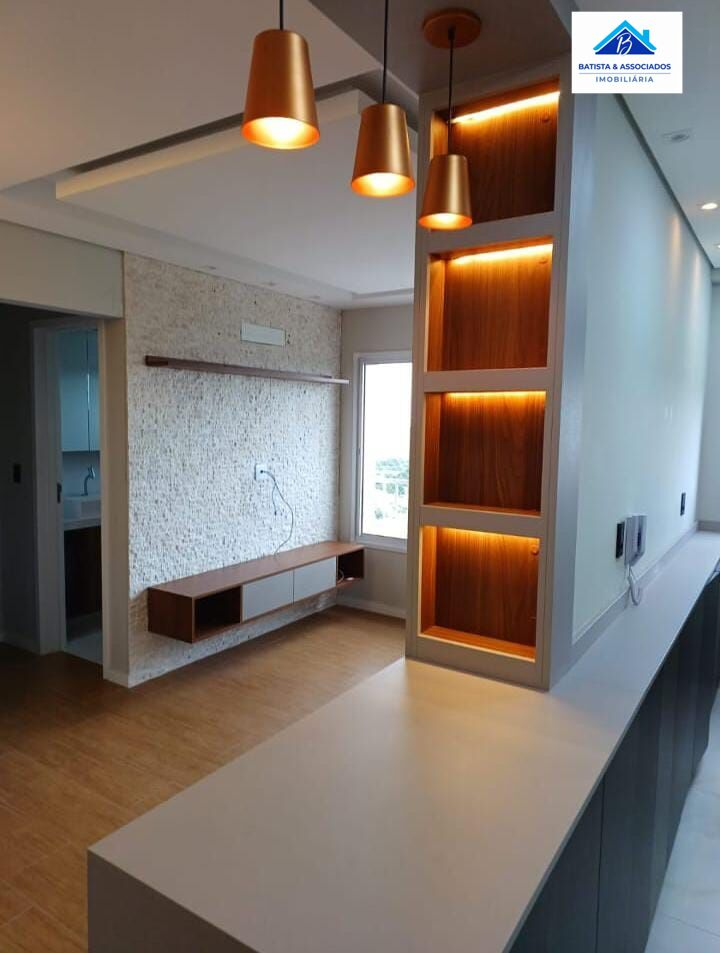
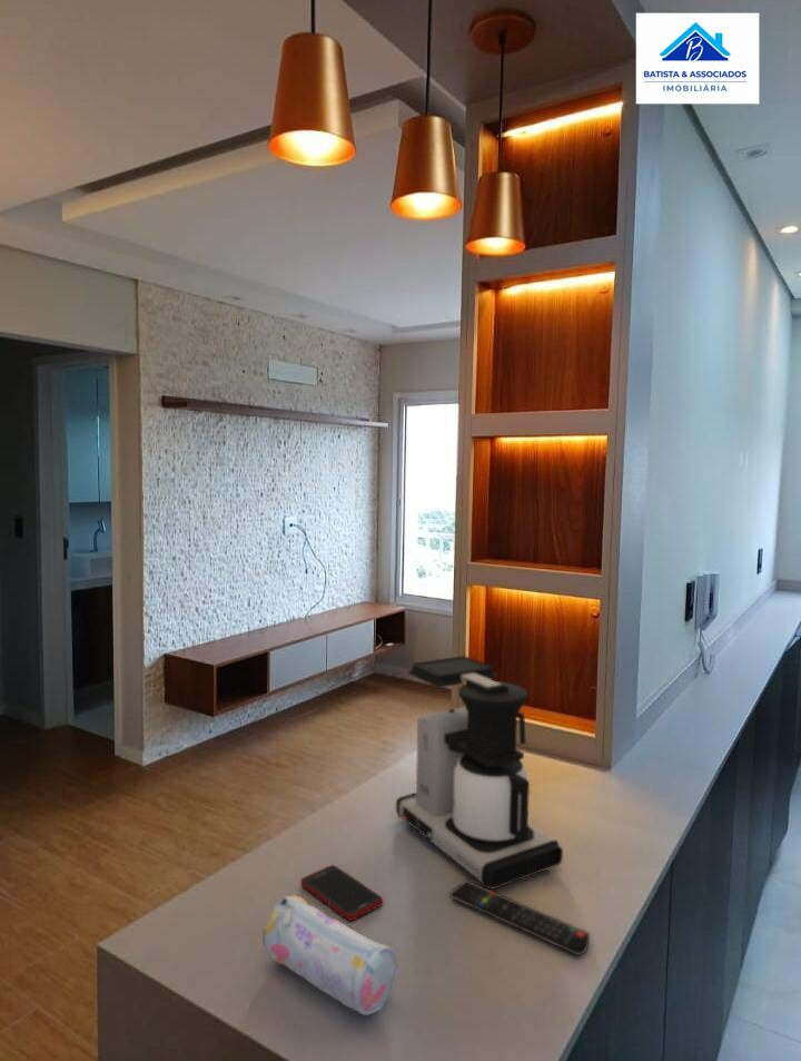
+ coffee maker (475, 760)
+ remote control (517, 916)
+ pencil case (328, 950)
+ cell phone (340, 891)
